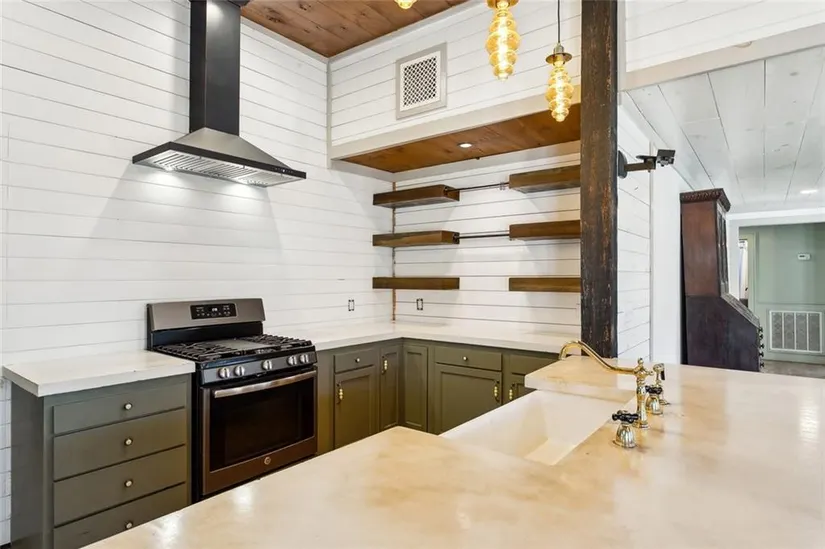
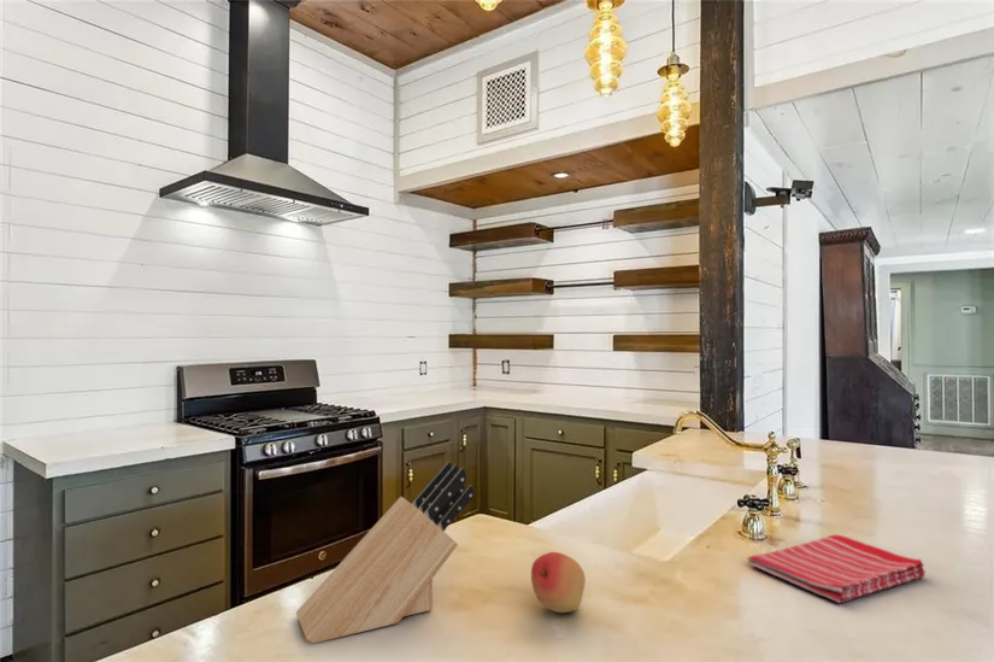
+ dish towel (835, 563)
+ knife block (390, 540)
+ fruit (557, 581)
